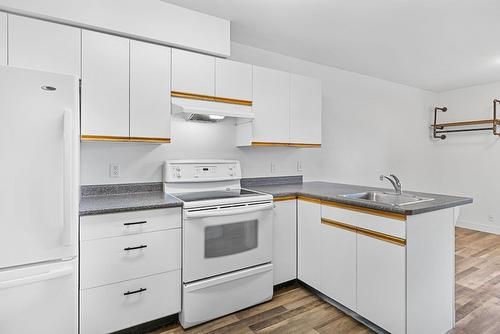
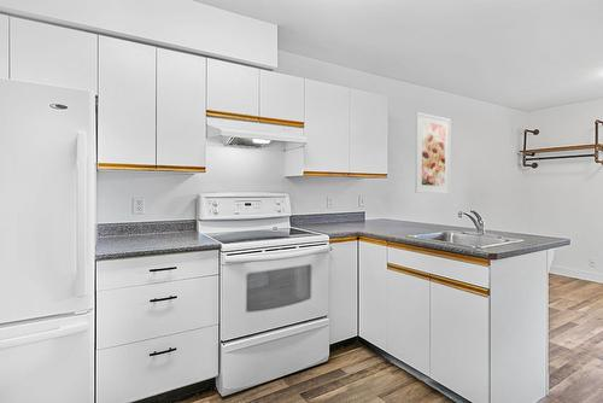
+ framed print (433, 154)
